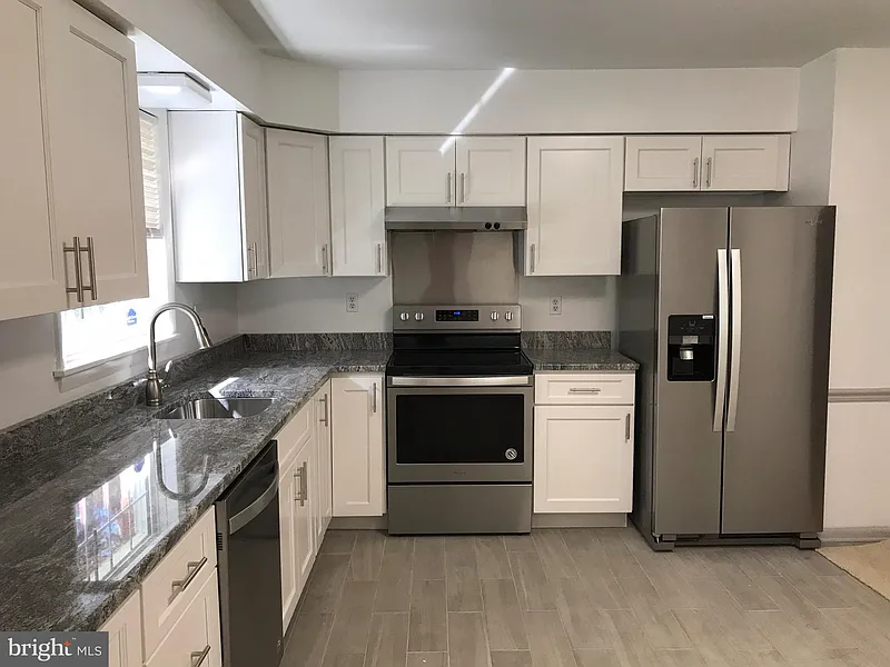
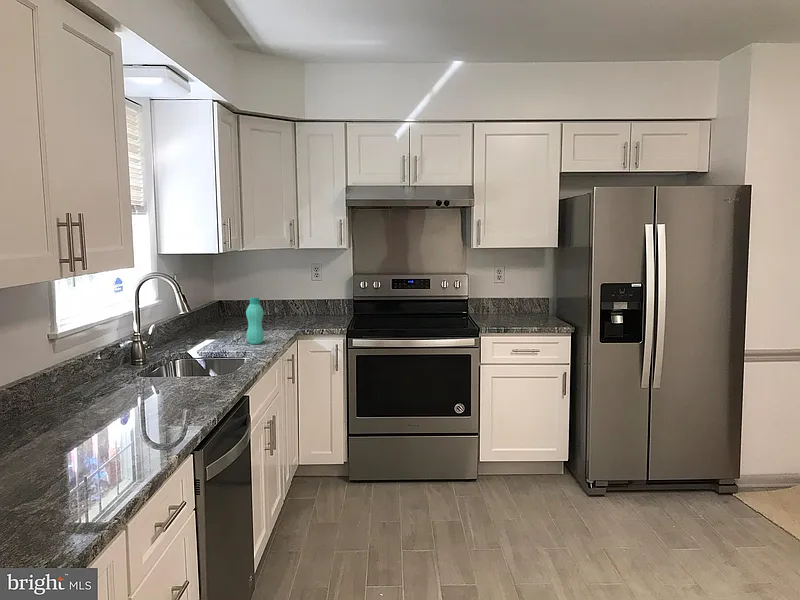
+ bottle (254, 320)
